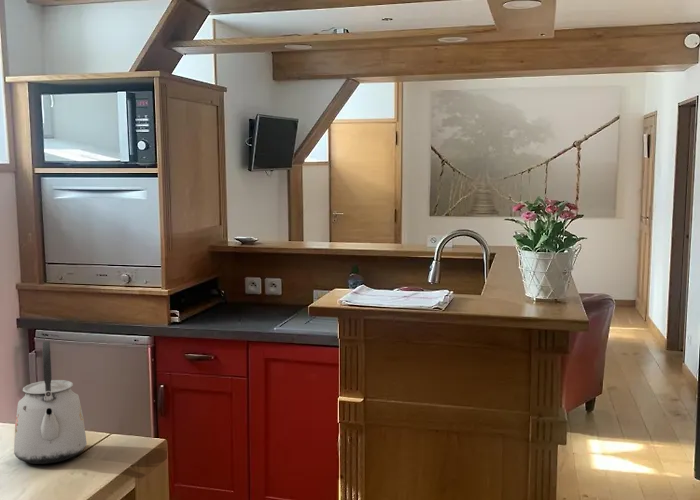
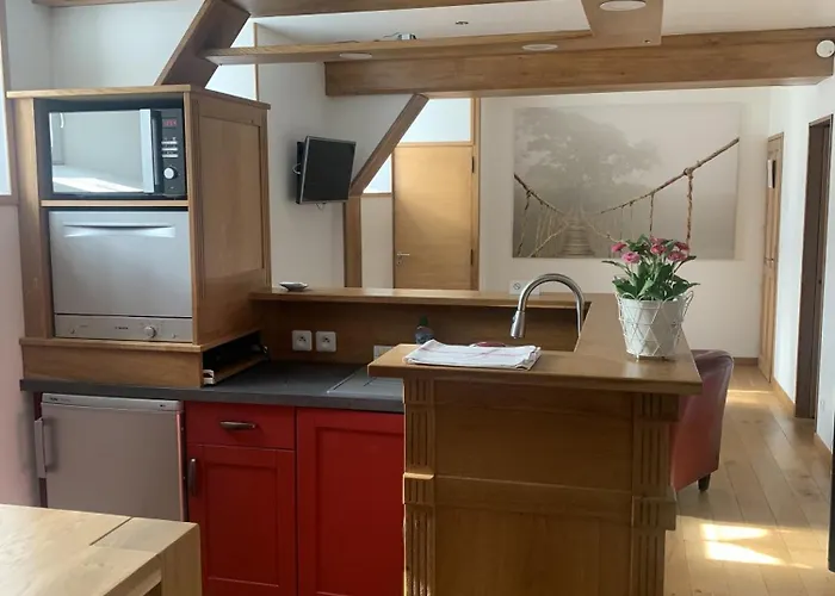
- kettle (48, 403)
